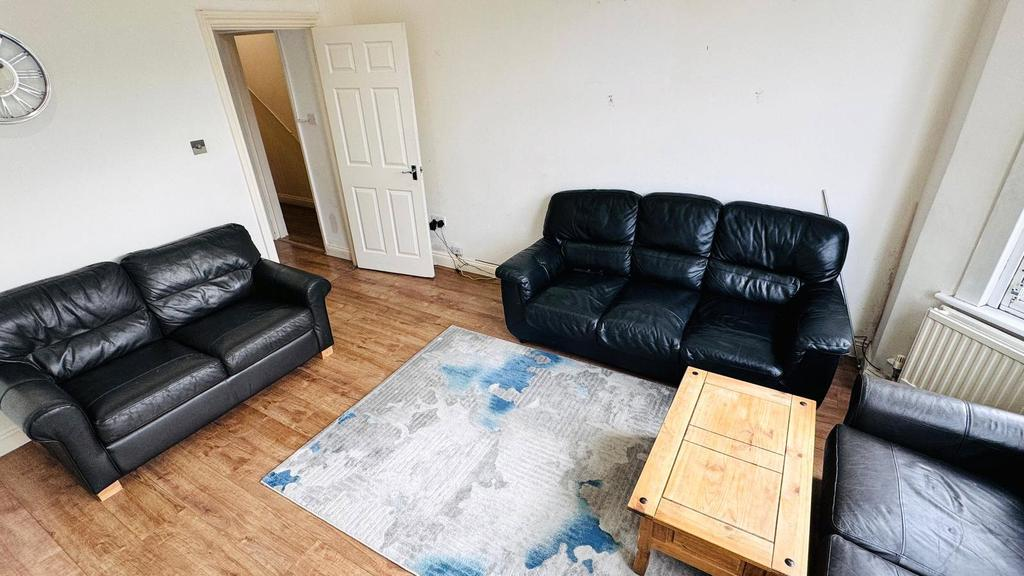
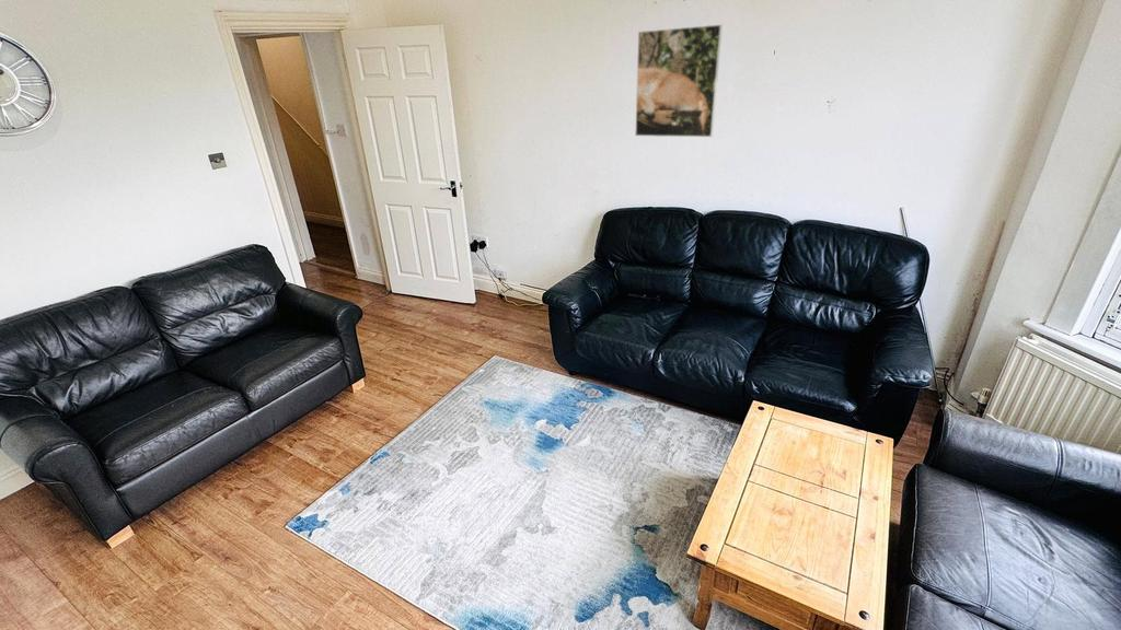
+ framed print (675, 84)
